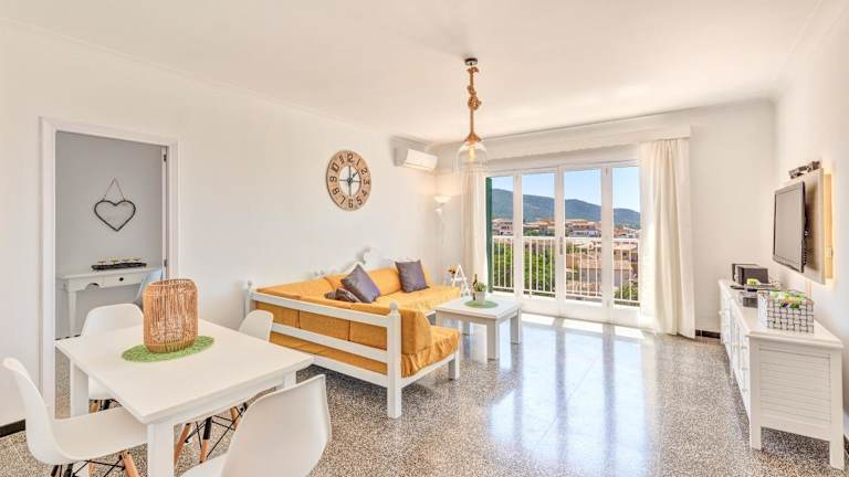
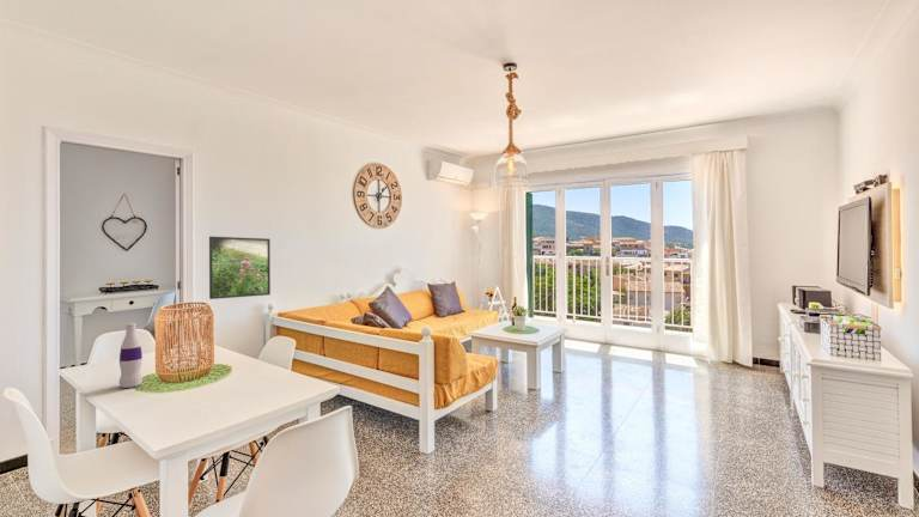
+ bottle (130, 354)
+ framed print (241, 267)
